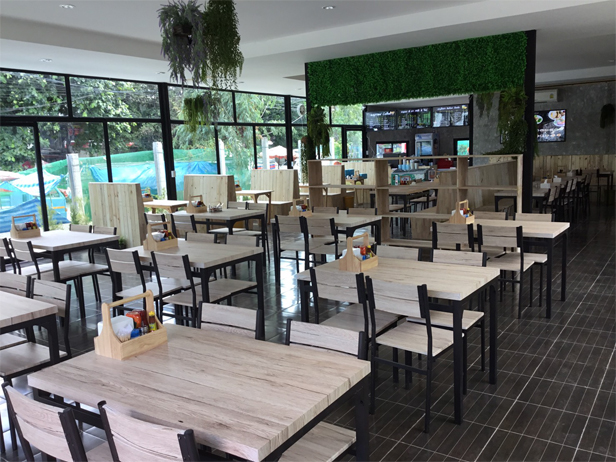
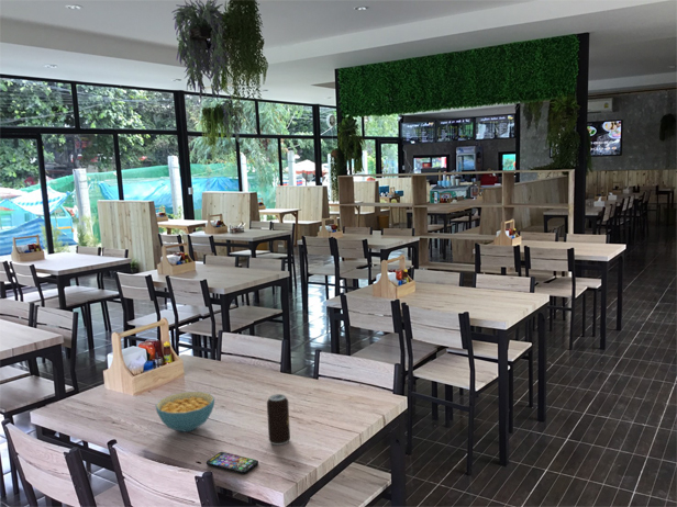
+ cereal bowl (186, 415)
+ smartphone (232, 462)
+ beverage can (278, 418)
